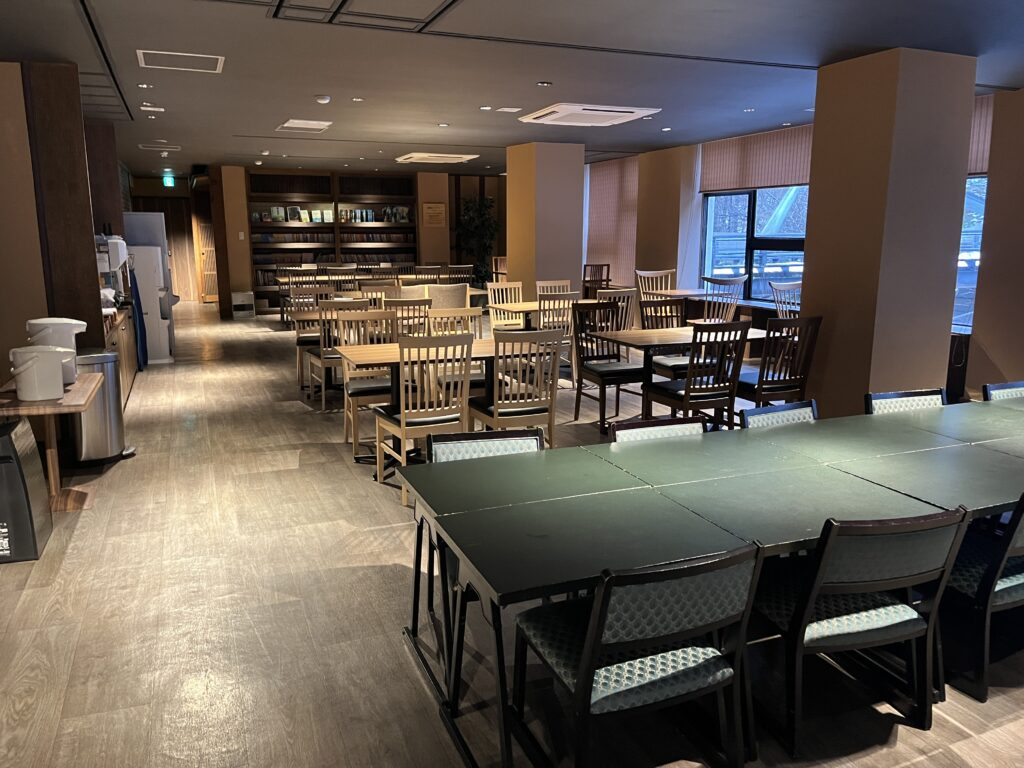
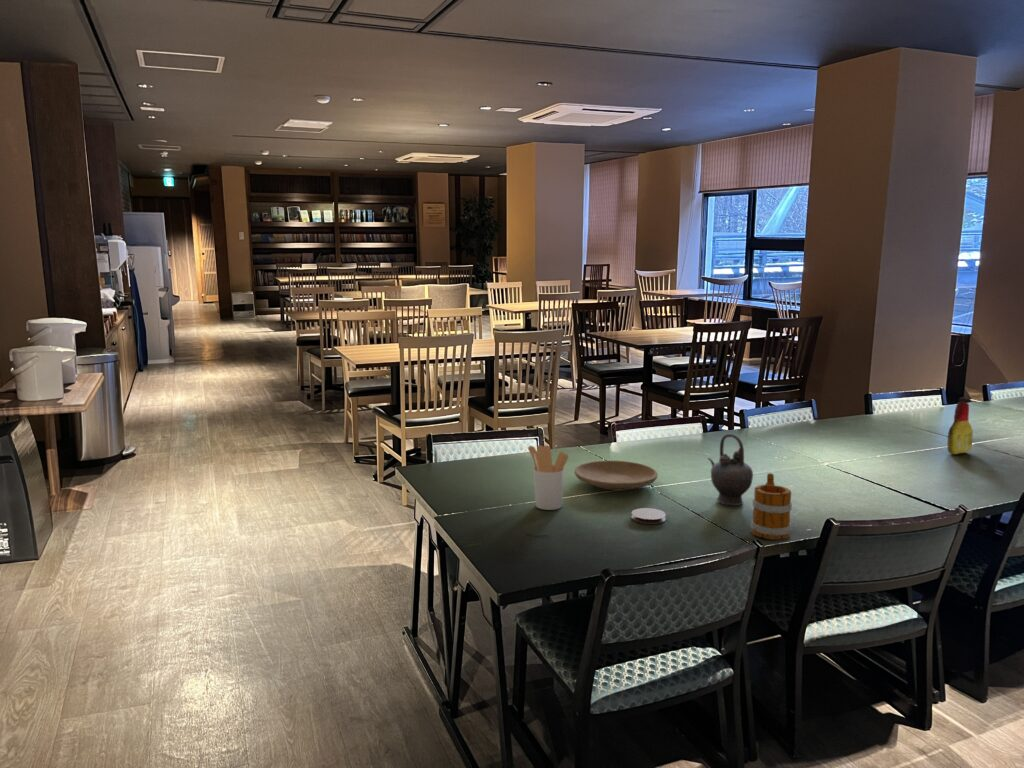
+ utensil holder (545, 475)
+ teapot (728, 467)
+ mug (771, 504)
+ plate (615, 477)
+ bottle (960, 427)
+ coaster (648, 515)
